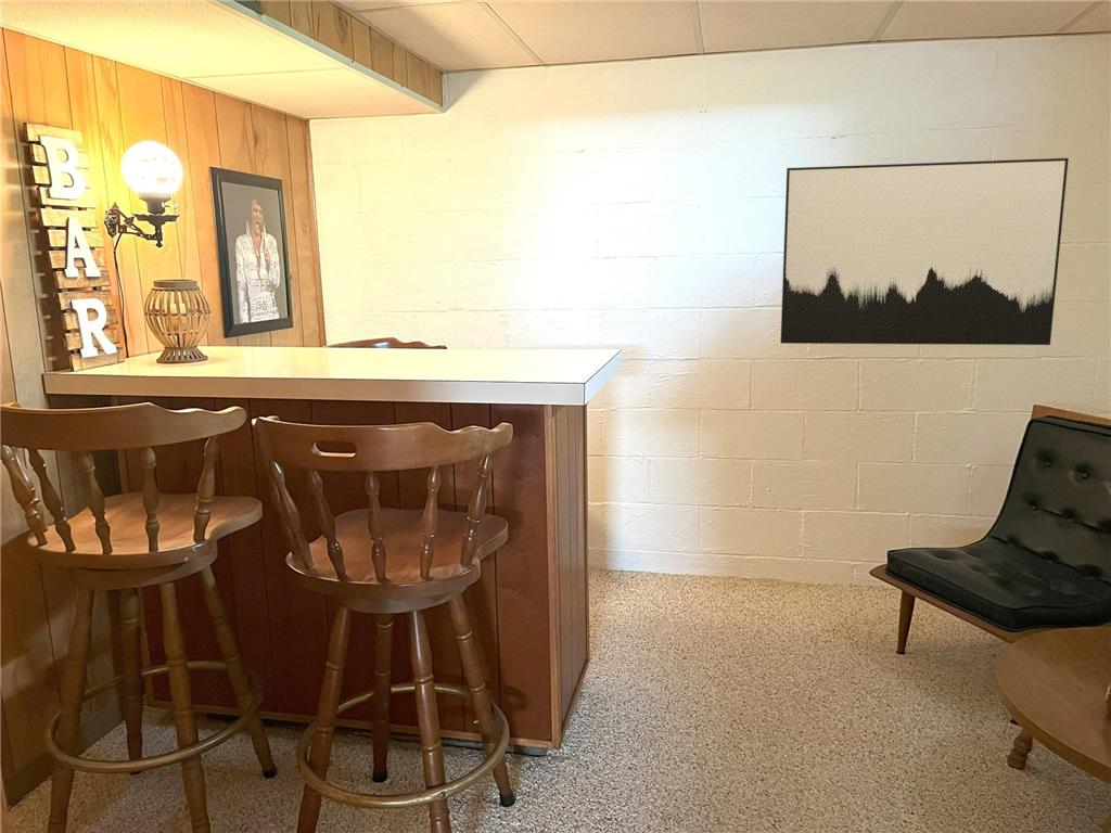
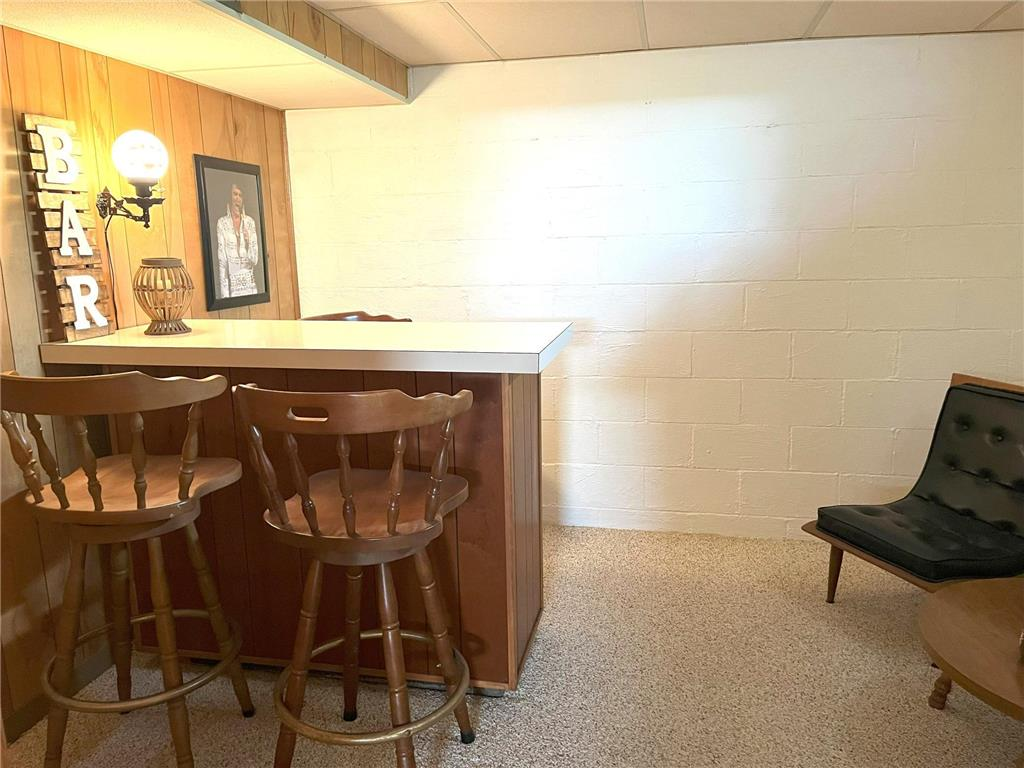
- wall art (916, 255)
